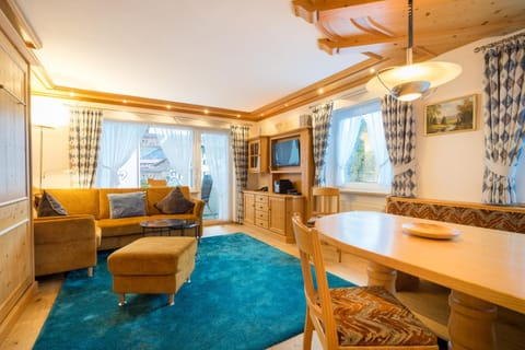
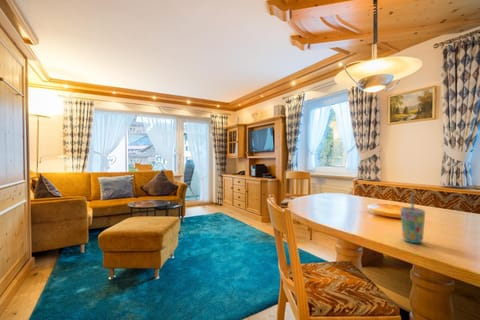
+ cup (412, 217)
